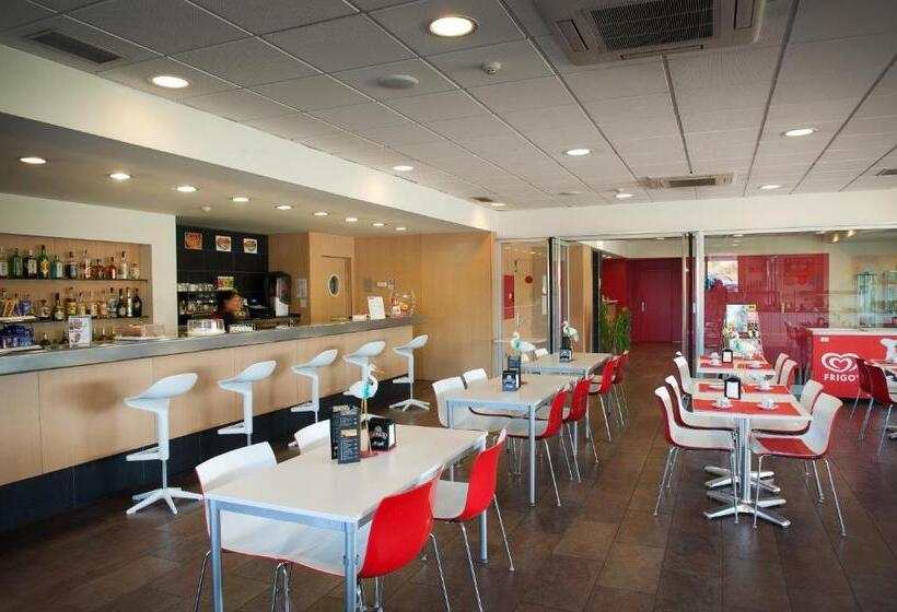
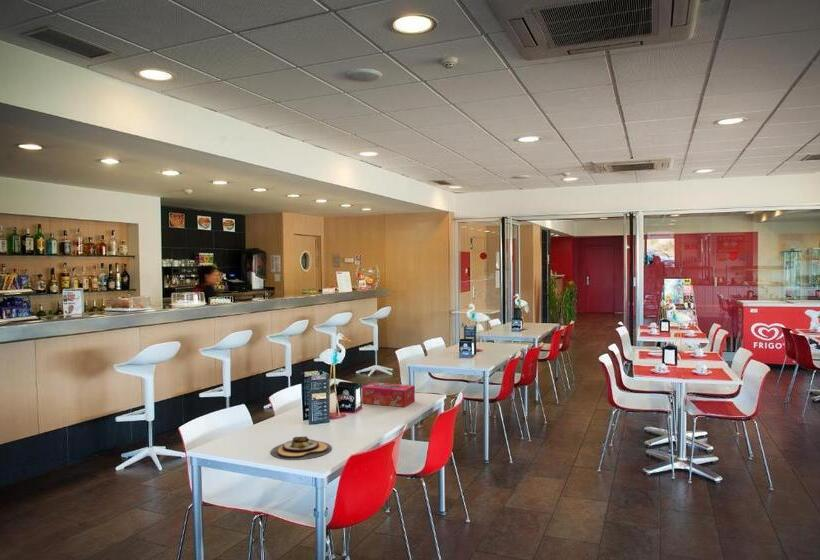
+ plate (301, 443)
+ tissue box (388, 394)
